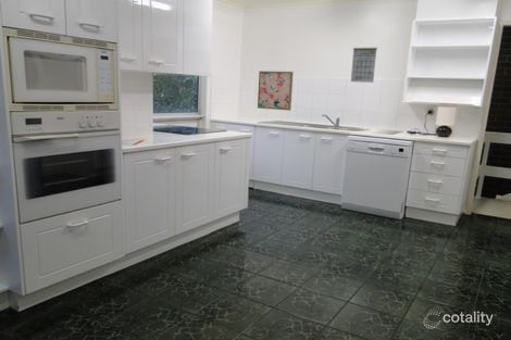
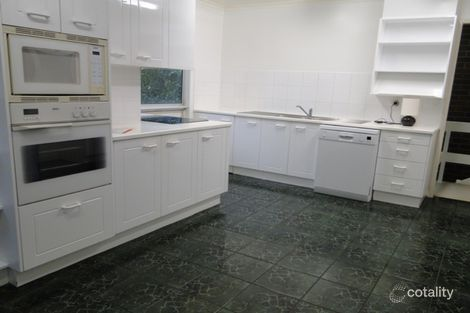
- wall art (274, 90)
- calendar (363, 61)
